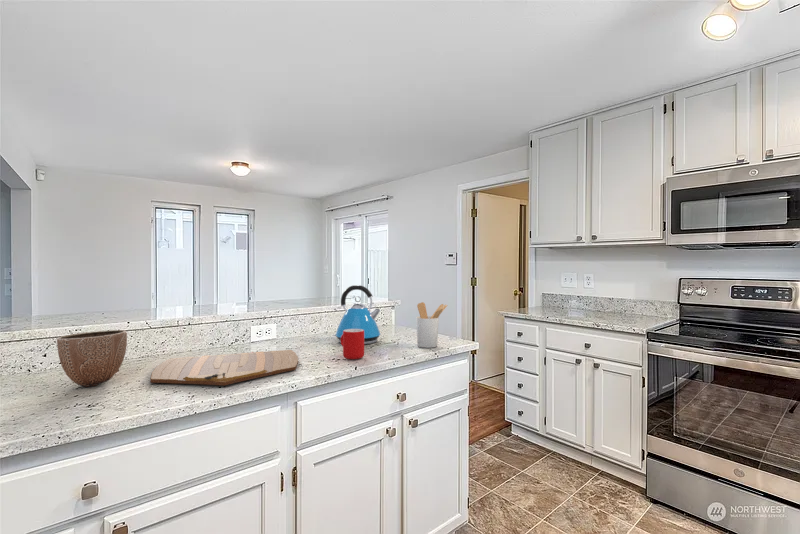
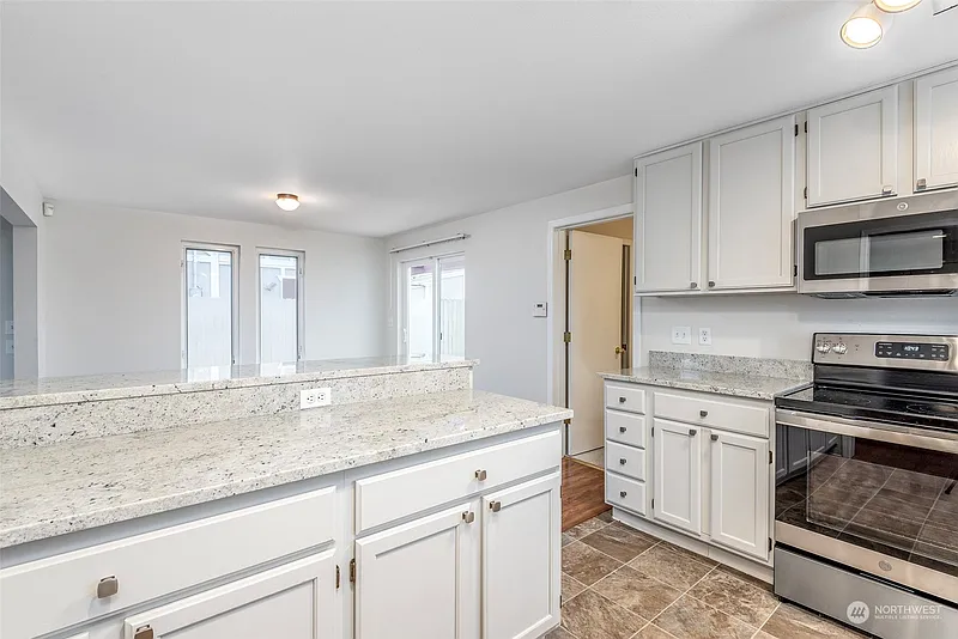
- cutting board (229, 365)
- mug (350, 343)
- decorative bowl (93, 358)
- utensil holder (432, 324)
- kettle (356, 312)
